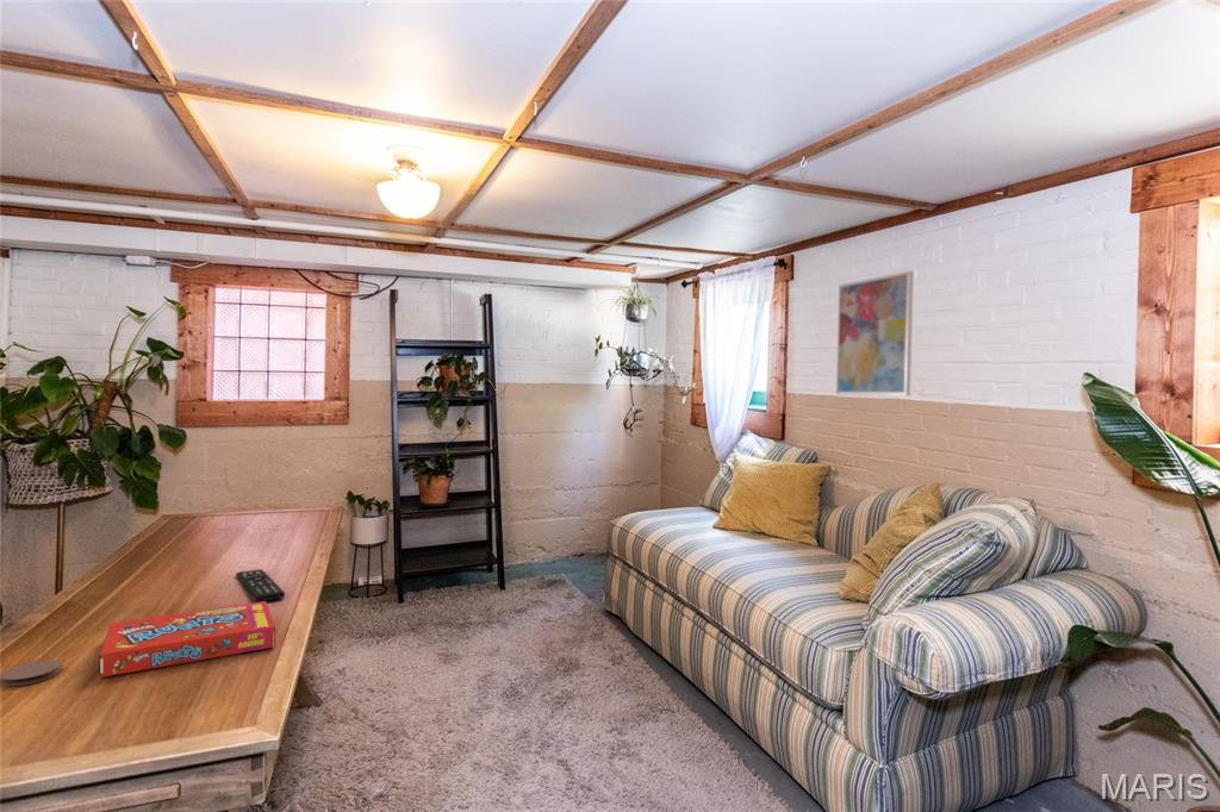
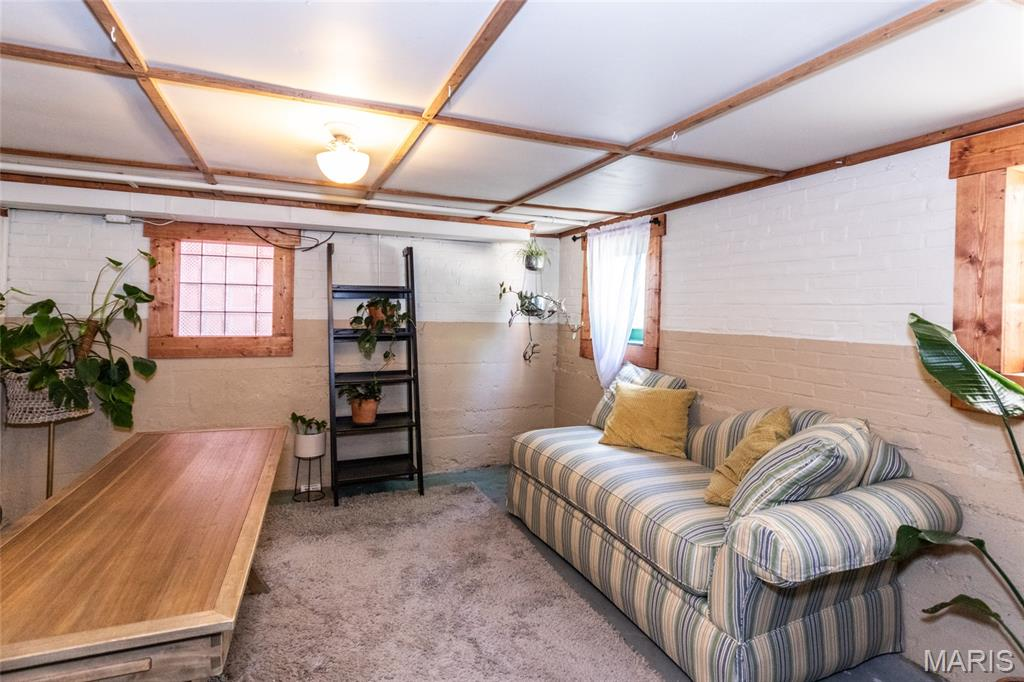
- wall art (872, 336)
- coaster (30, 673)
- remote control (259, 583)
- snack box (192, 635)
